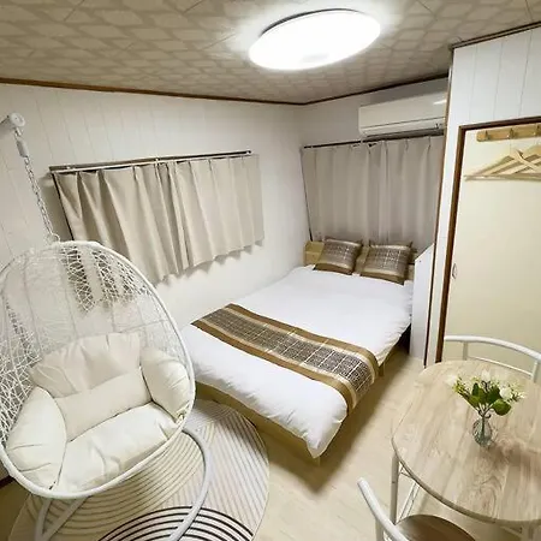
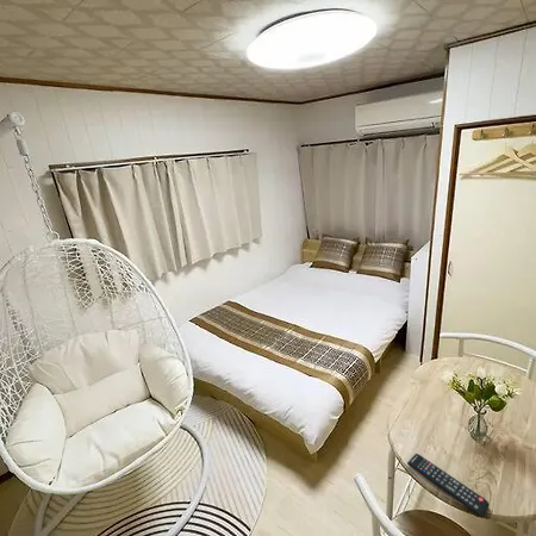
+ remote control (444, 482)
